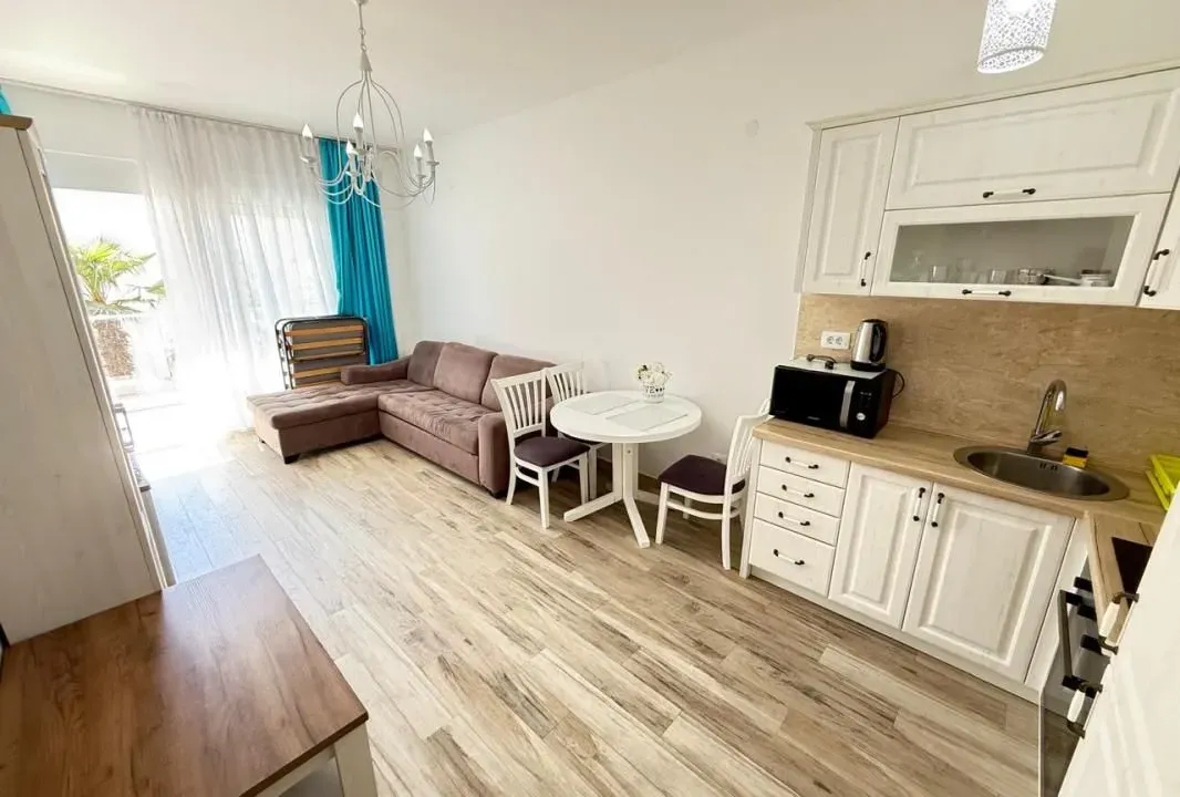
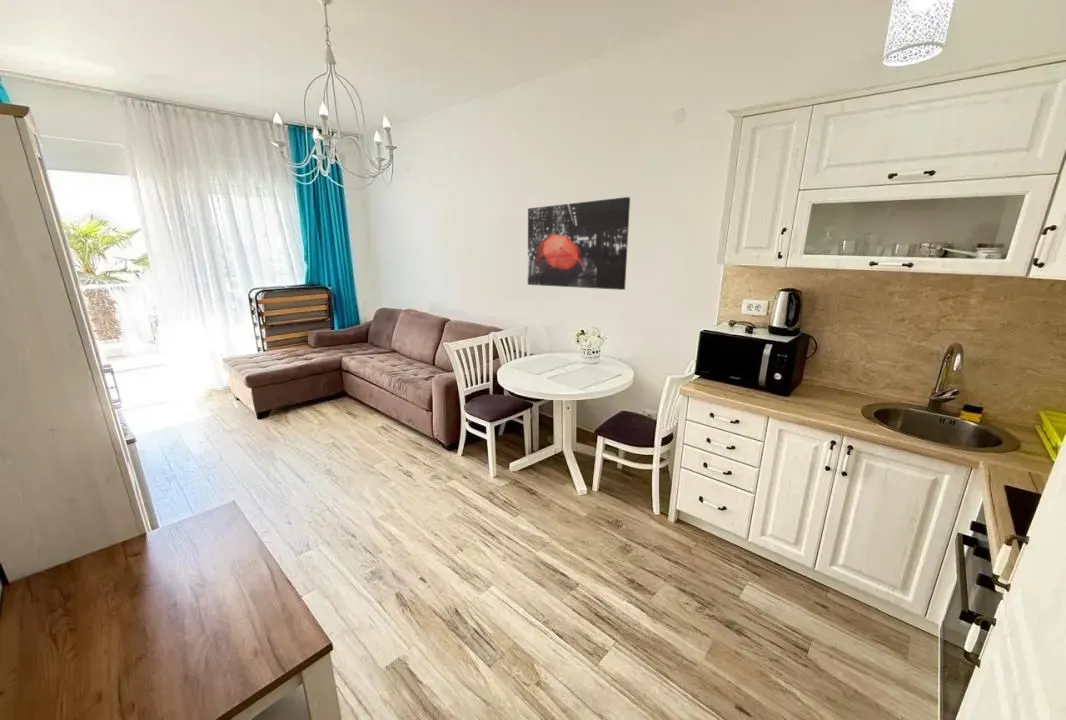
+ wall art (573, 246)
